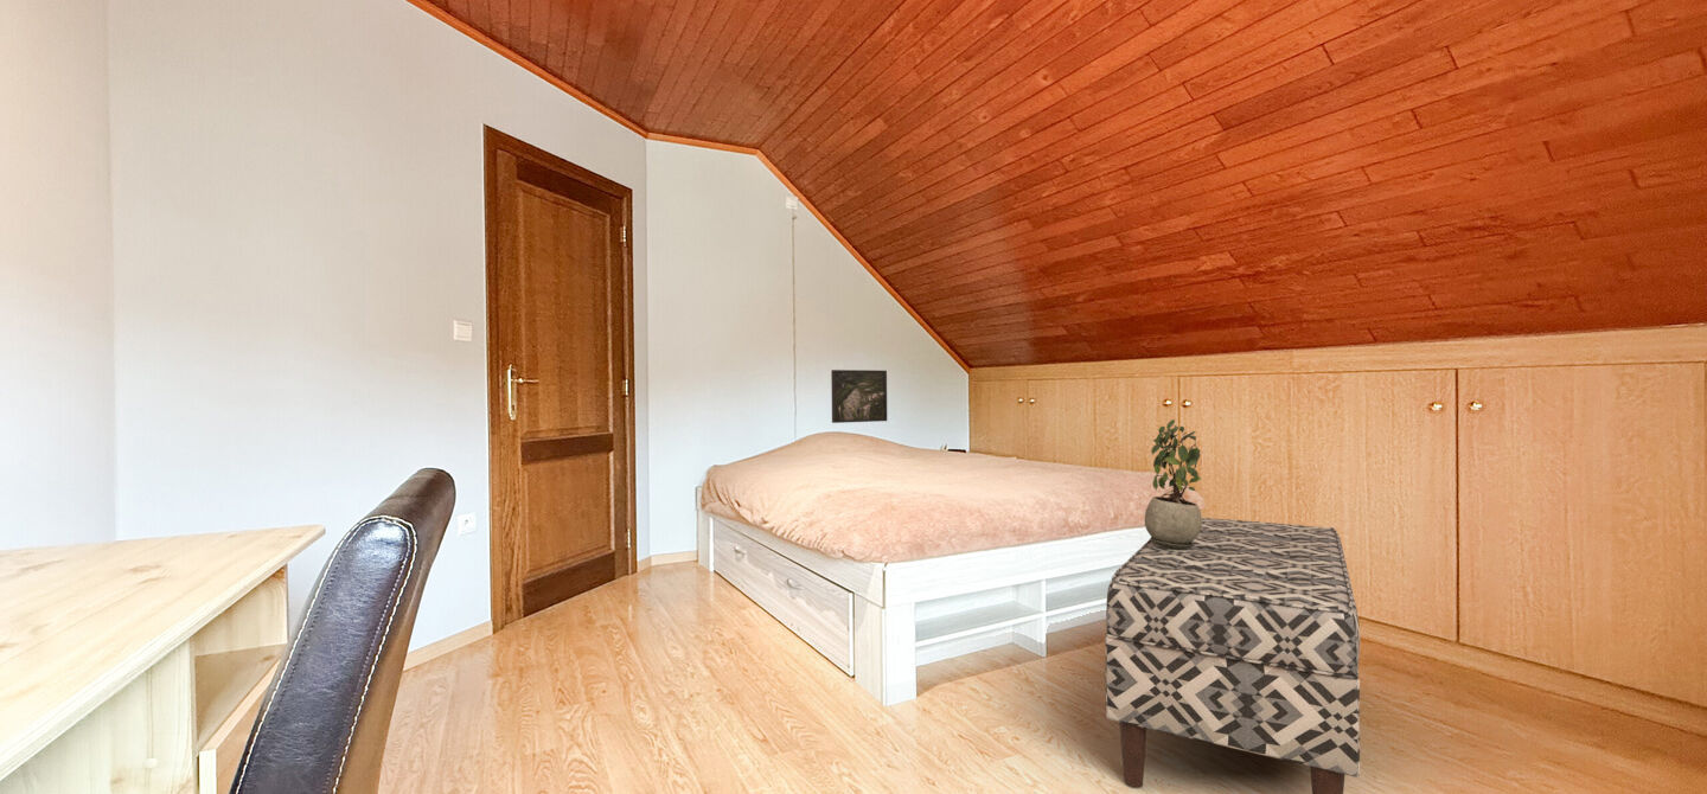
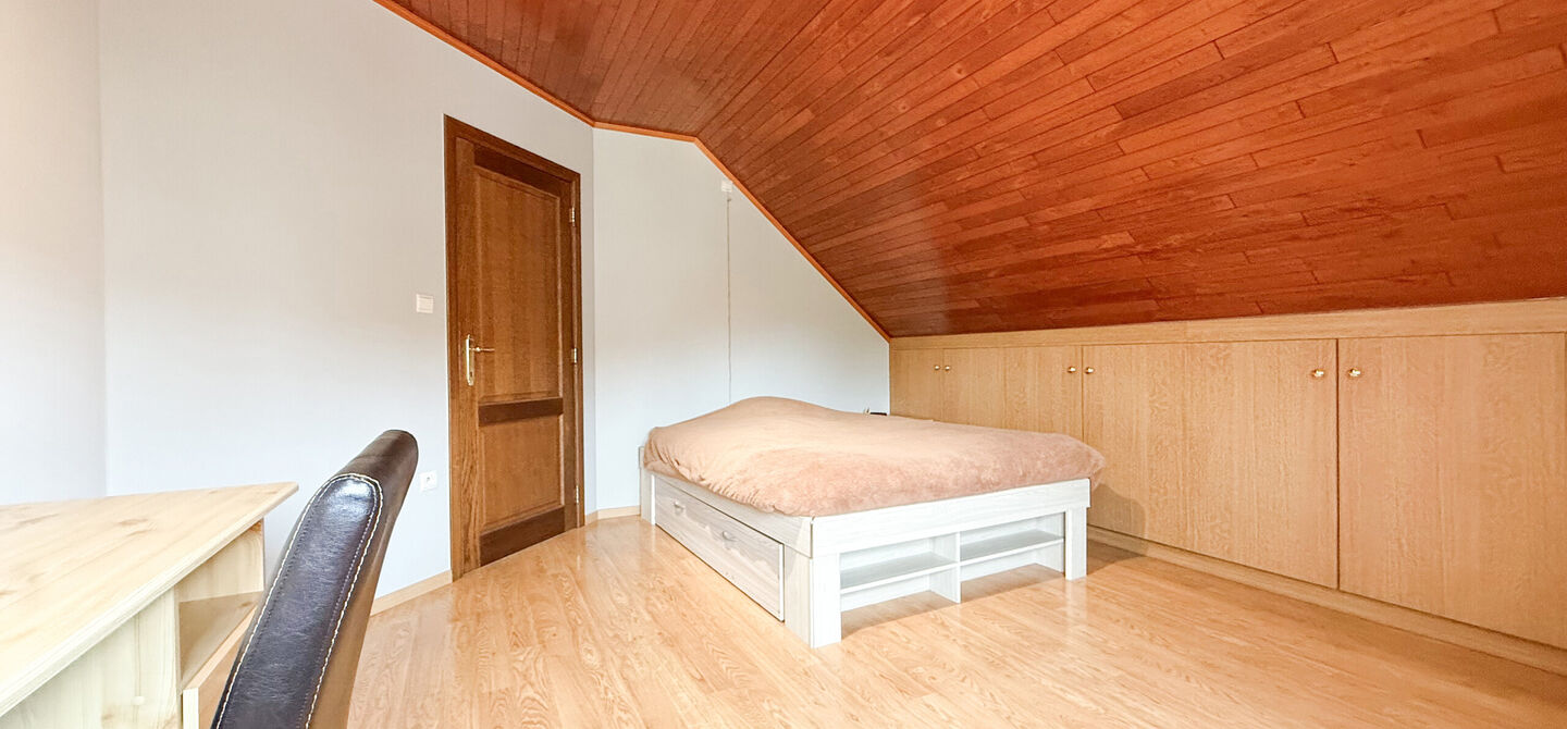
- bench (1239, 636)
- potted plant (1171, 485)
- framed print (859, 396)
